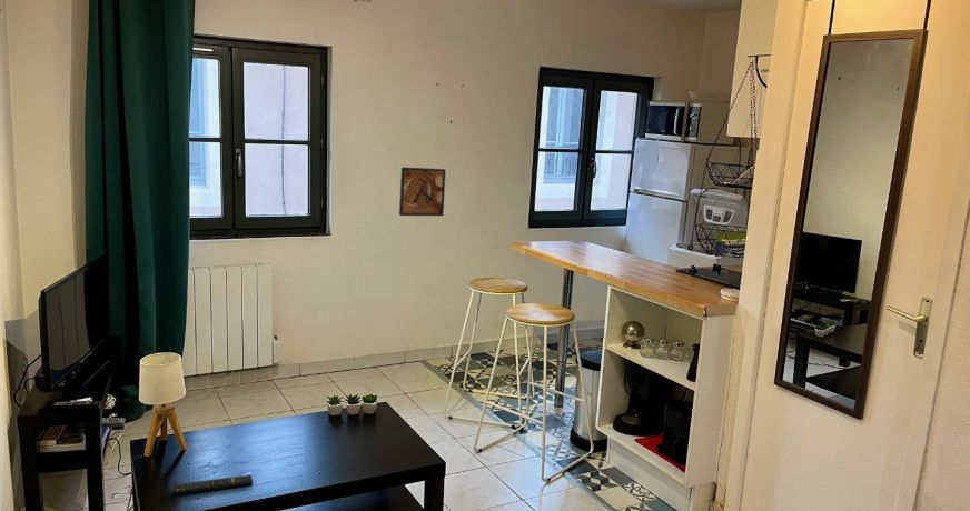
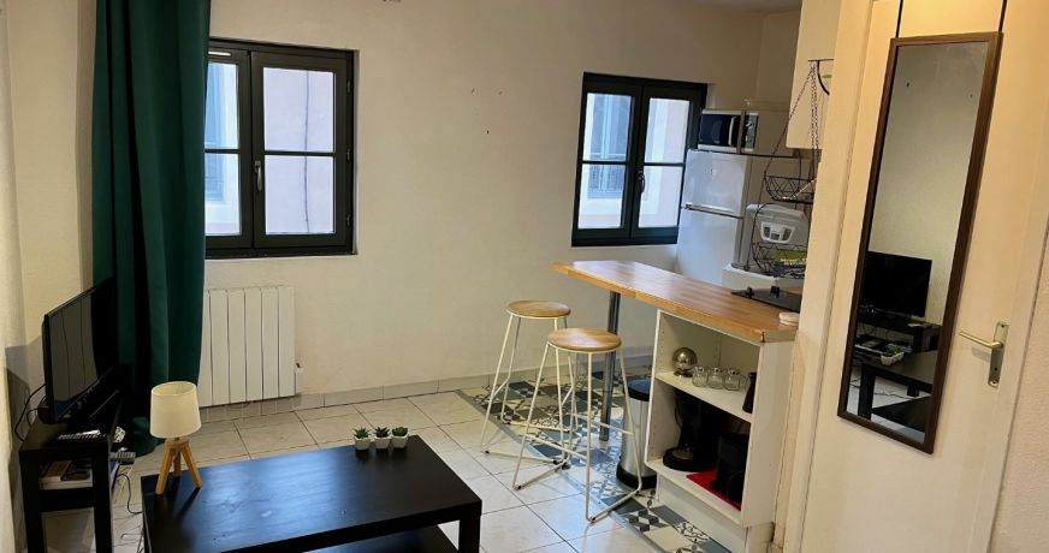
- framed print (423, 191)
- remote control (212, 484)
